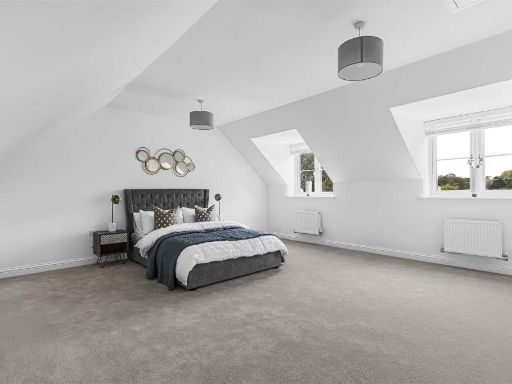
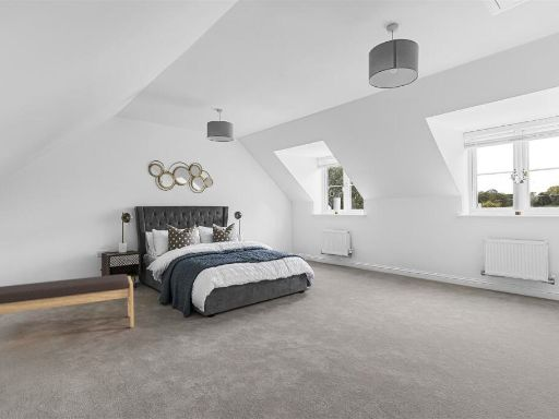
+ bench (64, 304)
